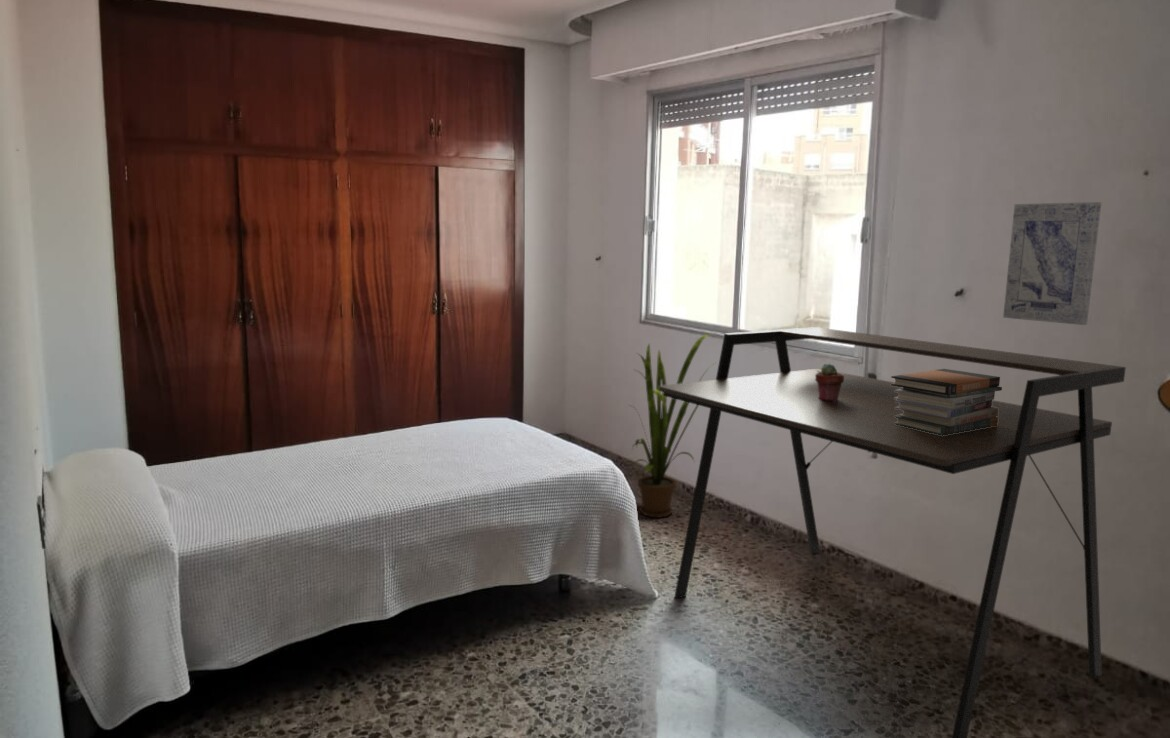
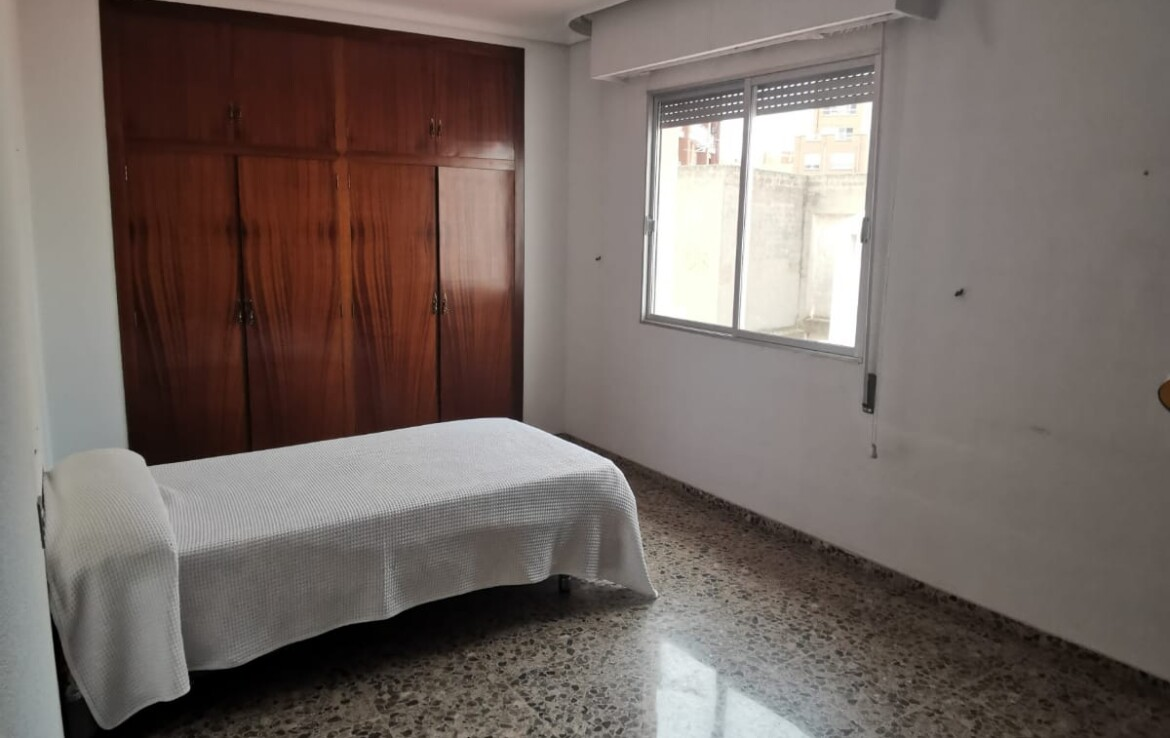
- house plant (664, 424)
- wall art (1049, 262)
- potted succulent (829, 380)
- book stack (945, 400)
- desk (877, 453)
